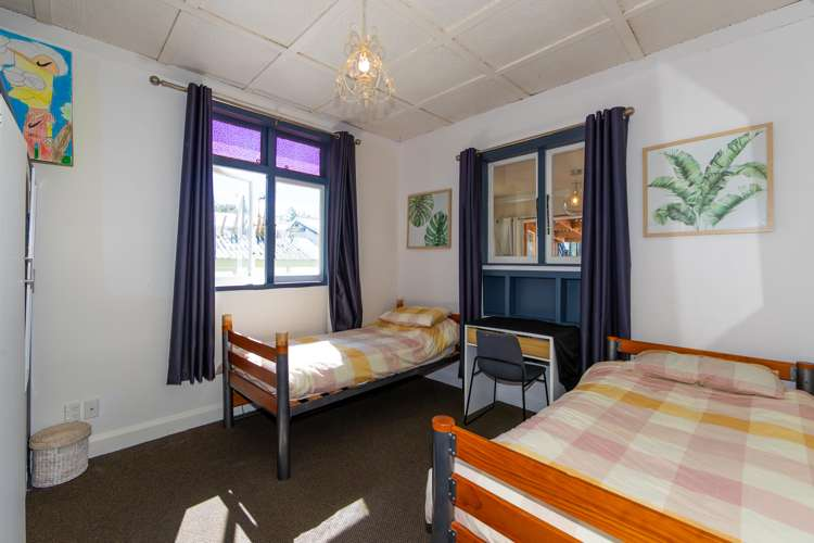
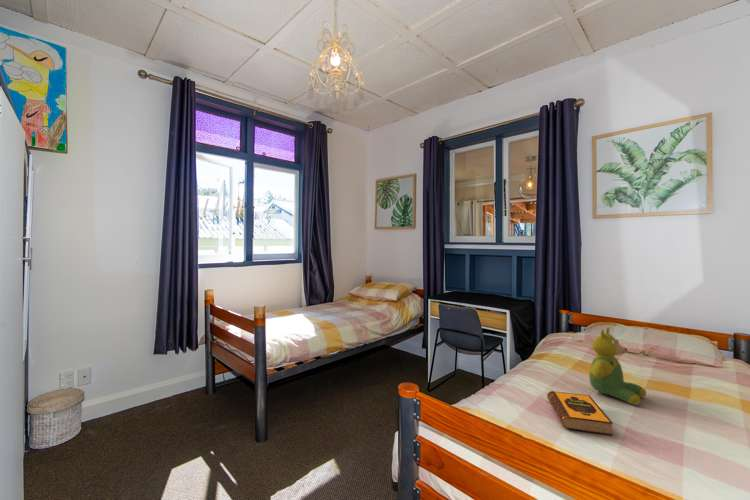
+ hardback book (576, 410)
+ teddy bear (616, 362)
